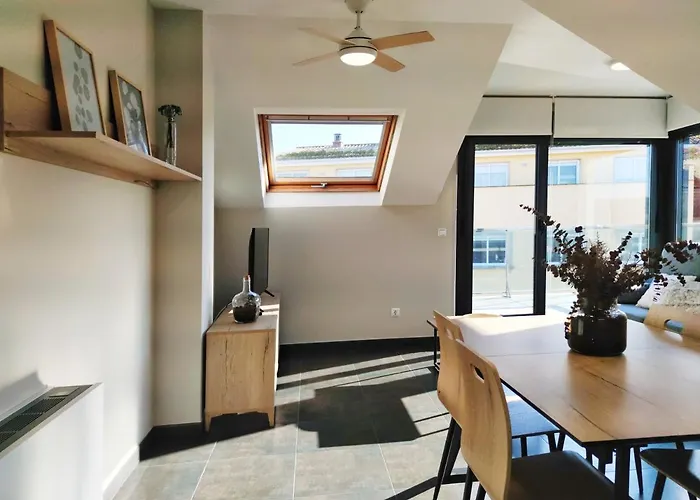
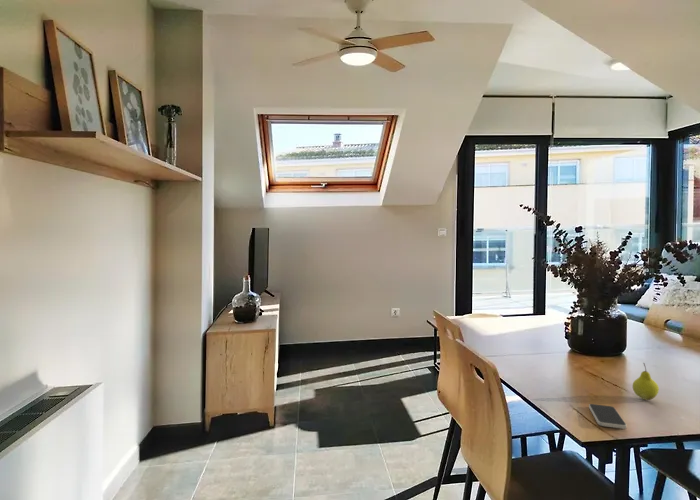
+ smartphone (606, 415)
+ fruit (645, 380)
